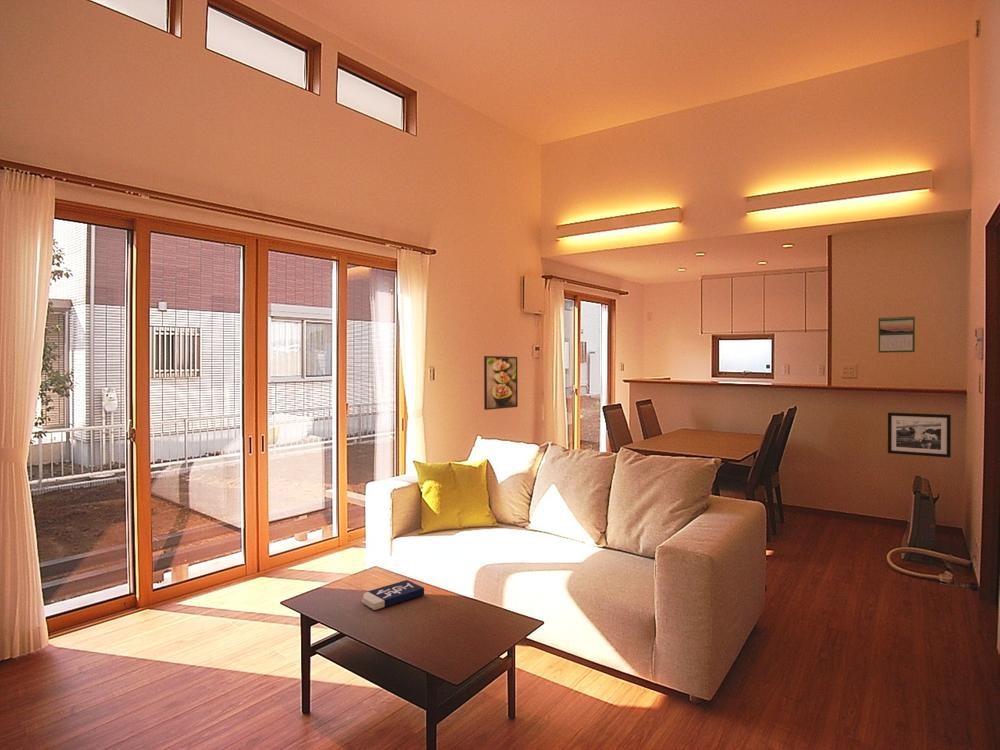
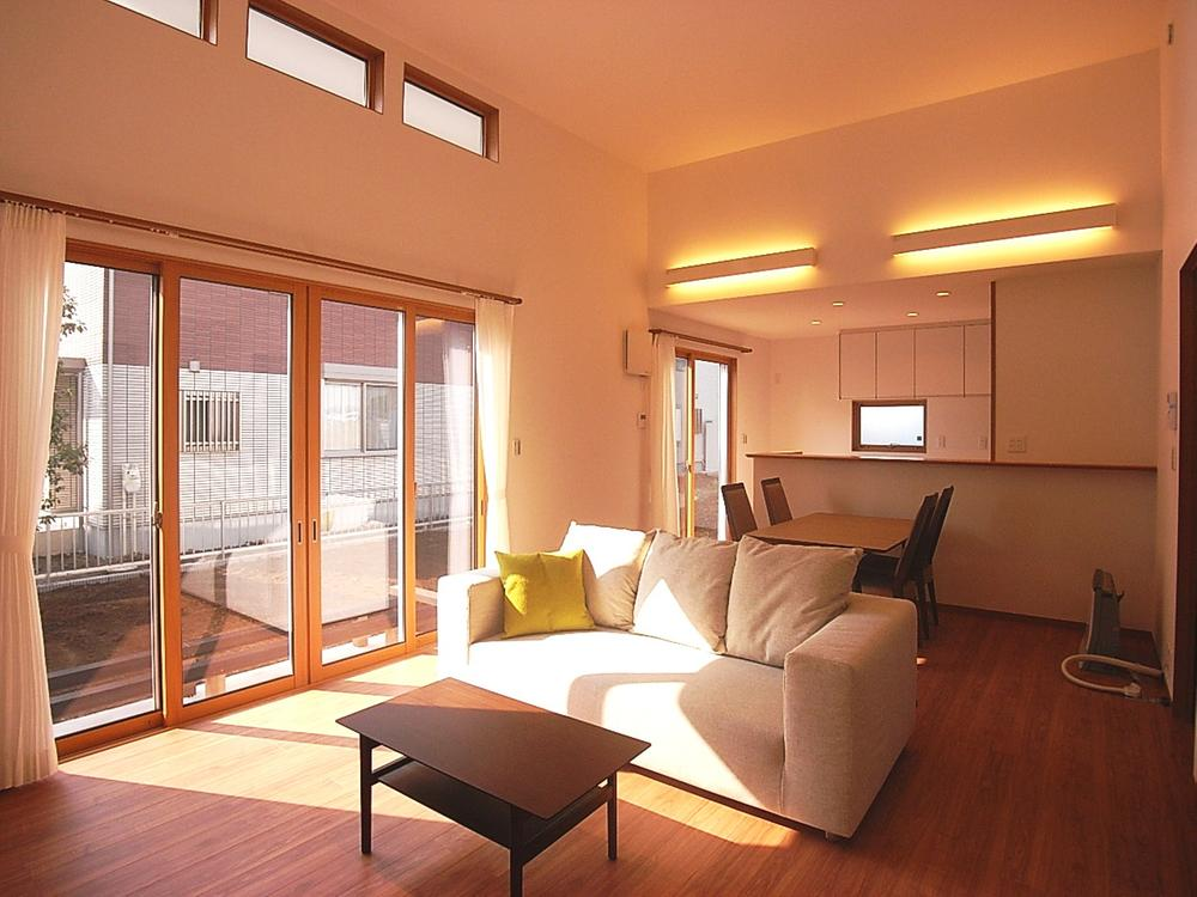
- book (391, 594)
- picture frame (918, 434)
- calendar (896, 334)
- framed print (501, 382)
